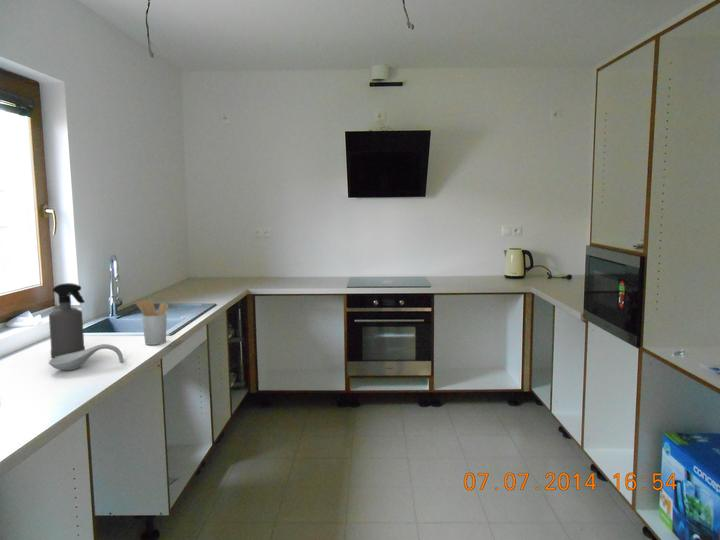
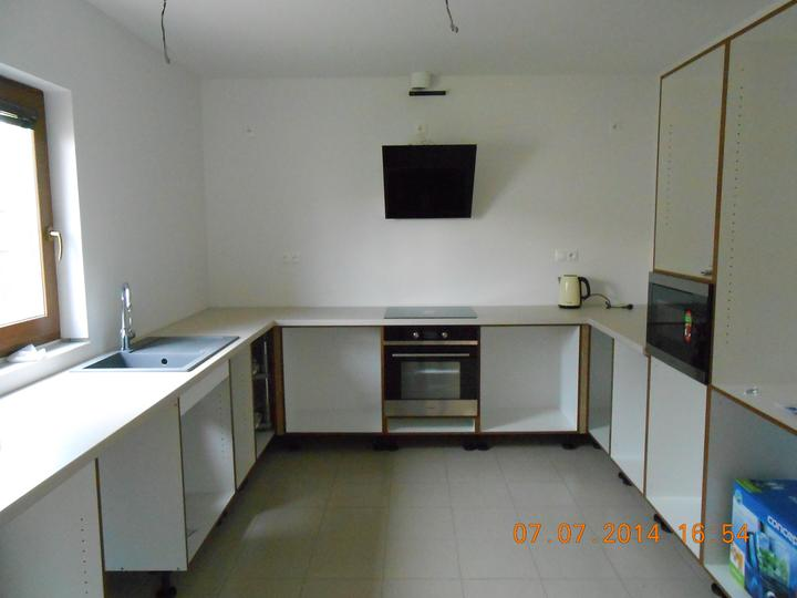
- spray bottle (68, 318)
- utensil holder (151, 320)
- spoon rest (86, 356)
